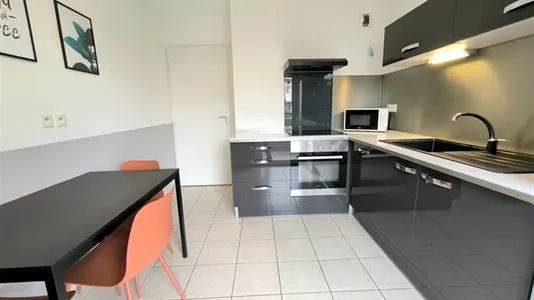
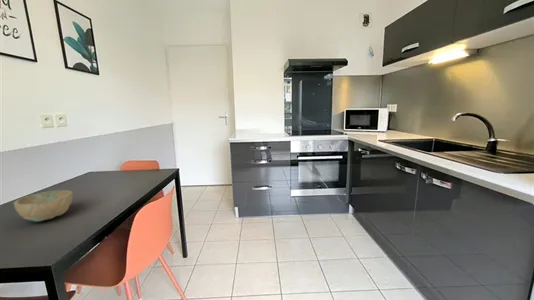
+ bowl (46, 208)
